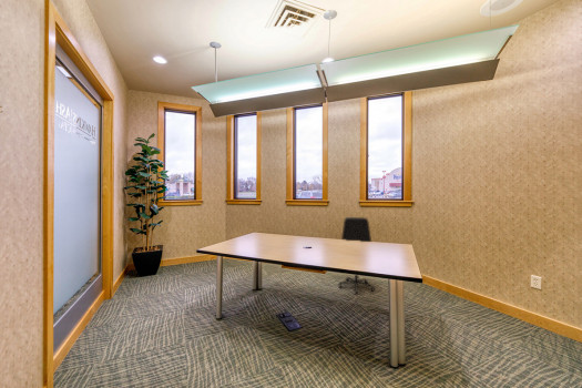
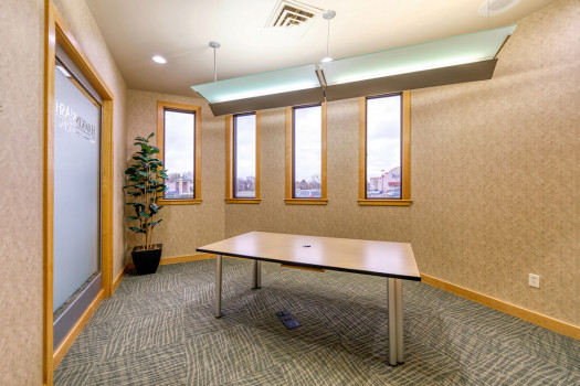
- office chair (360, 241)
